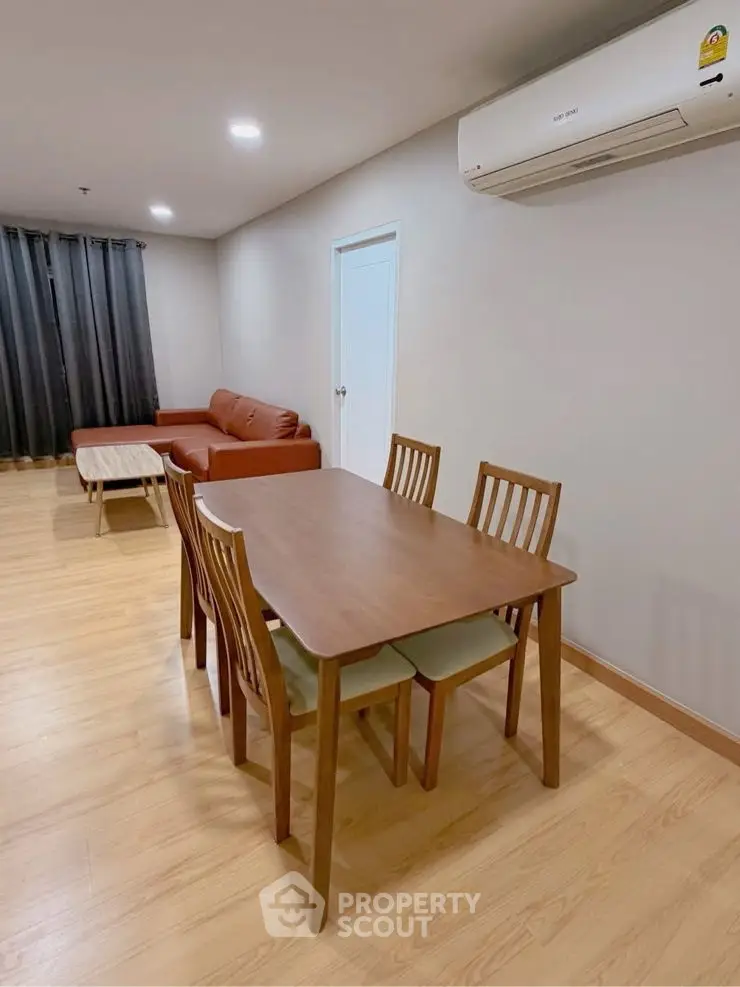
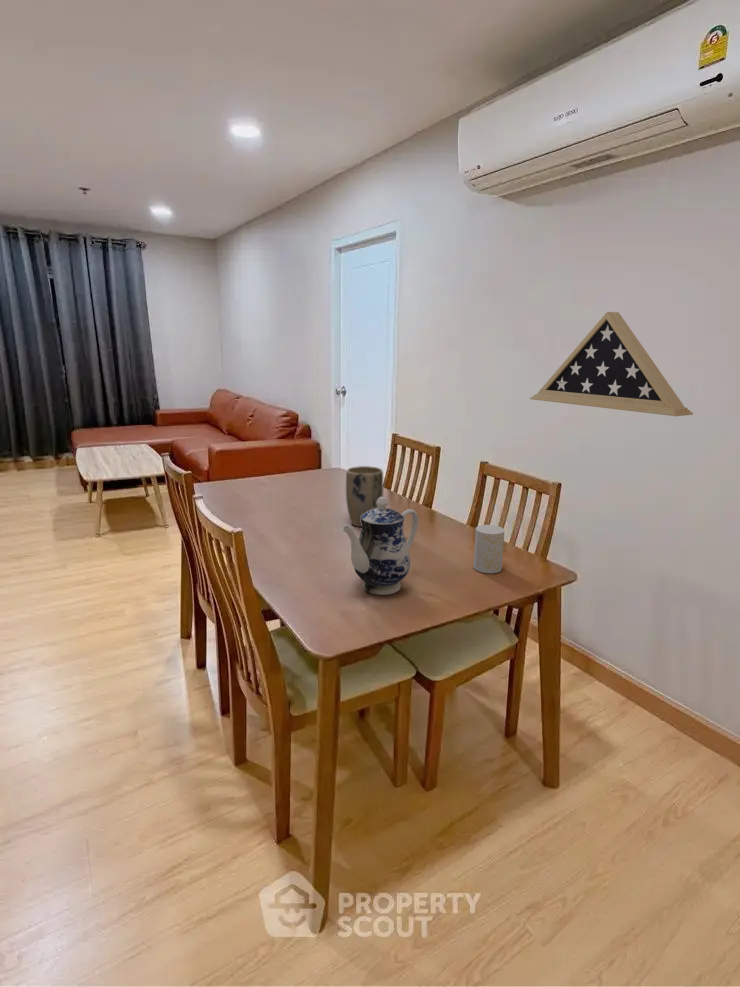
+ plant pot (364, 496)
+ display case (607, 360)
+ teapot (382, 543)
+ cup (488, 548)
